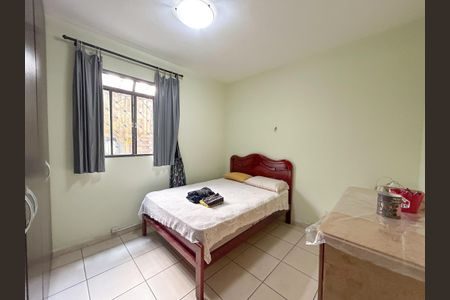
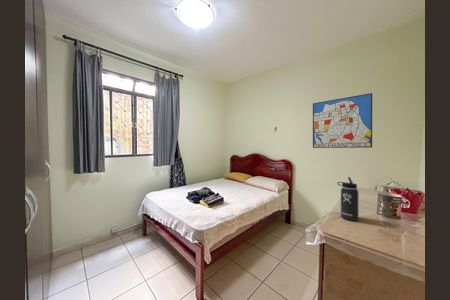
+ wall art (339, 123)
+ thermos bottle (347, 197)
